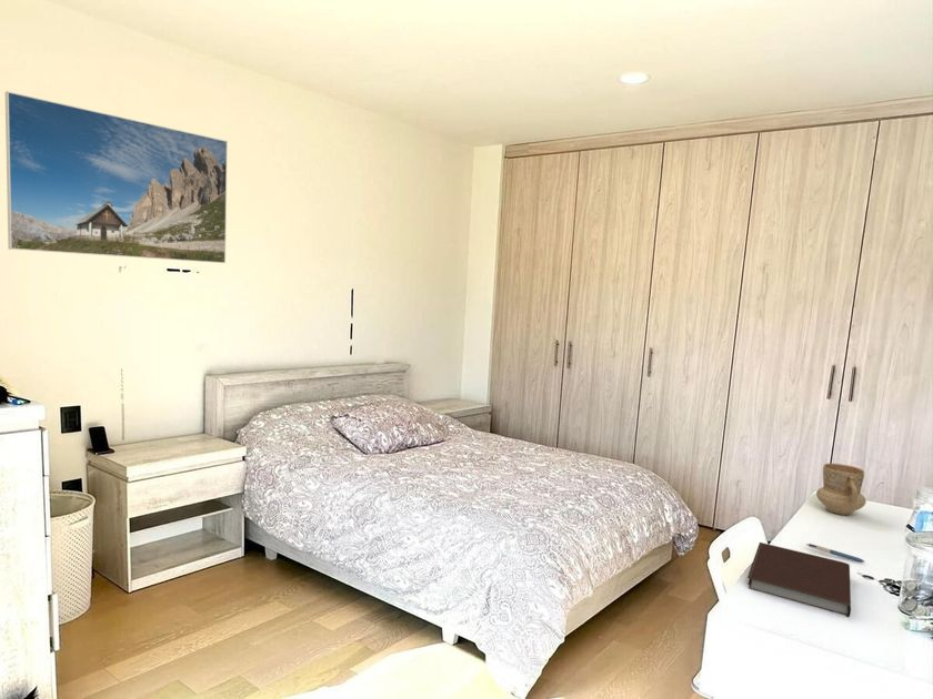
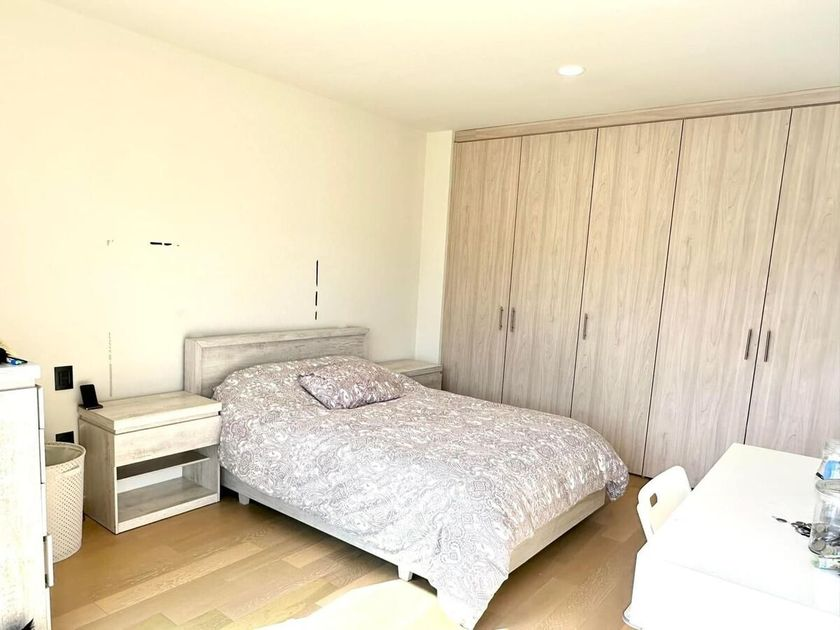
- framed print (129, 189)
- pen (835, 553)
- notebook (800, 576)
- mug (841, 489)
